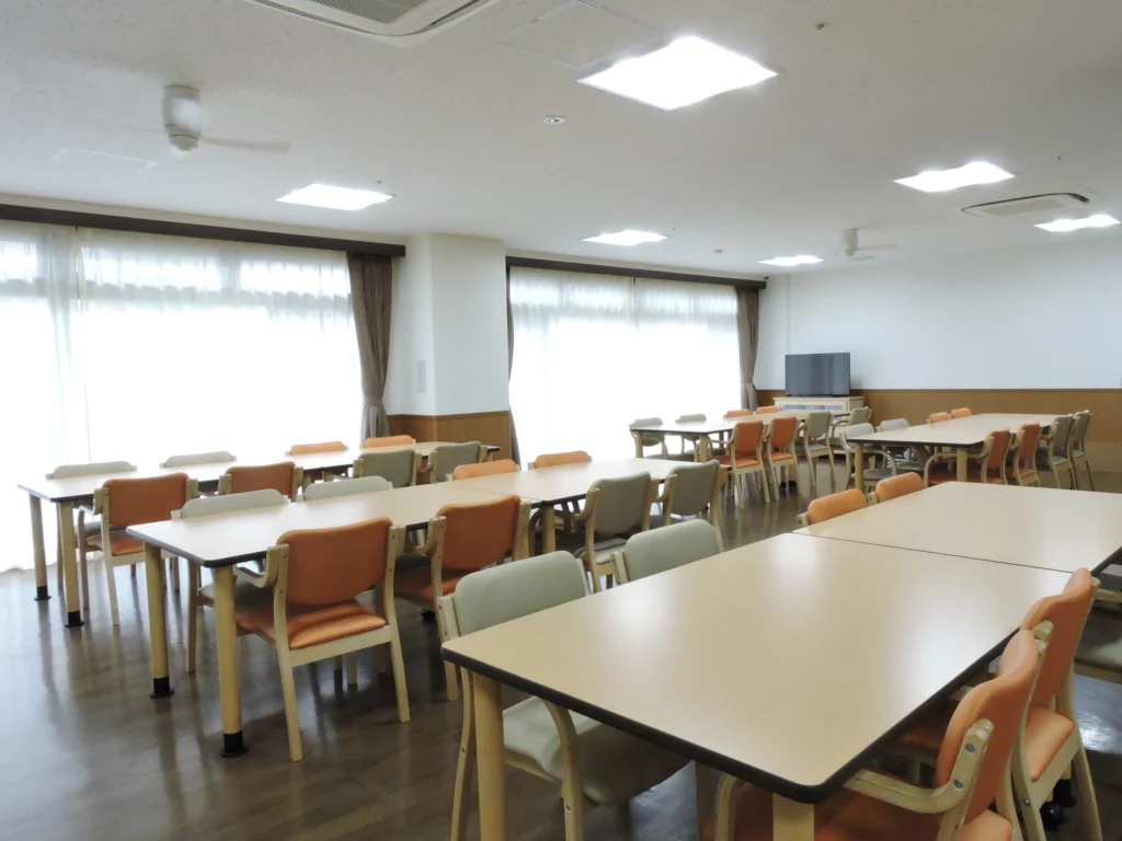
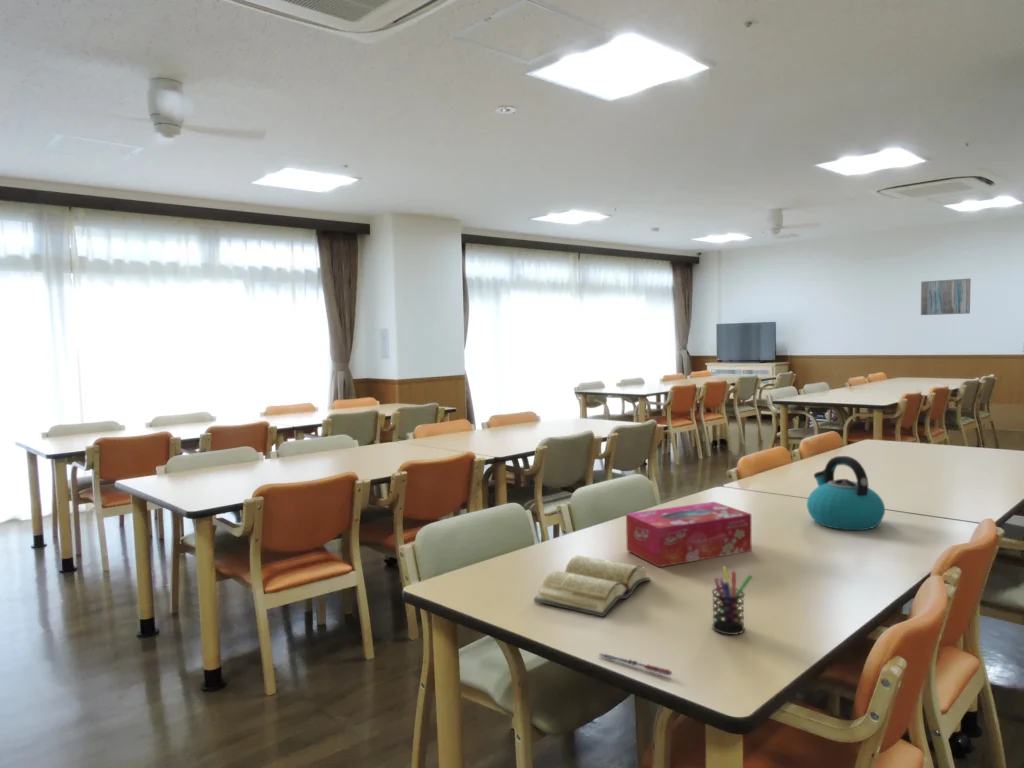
+ pen (634, 662)
+ pen holder (732, 597)
+ tissue box (688, 532)
+ diary (594, 579)
+ kettle (841, 488)
+ wall art (945, 297)
